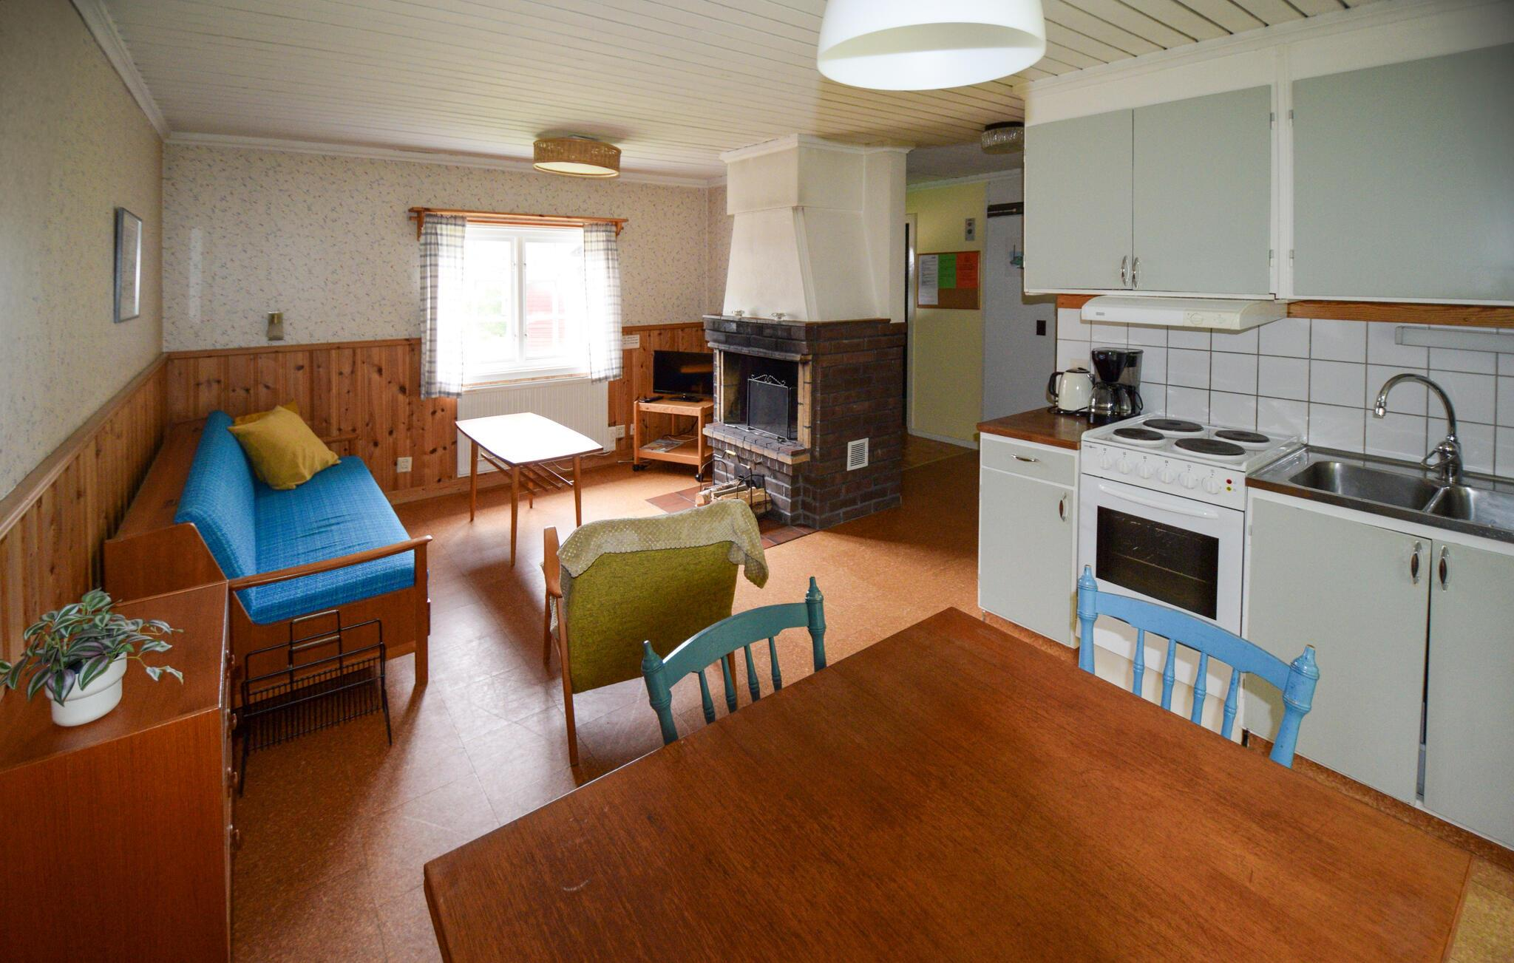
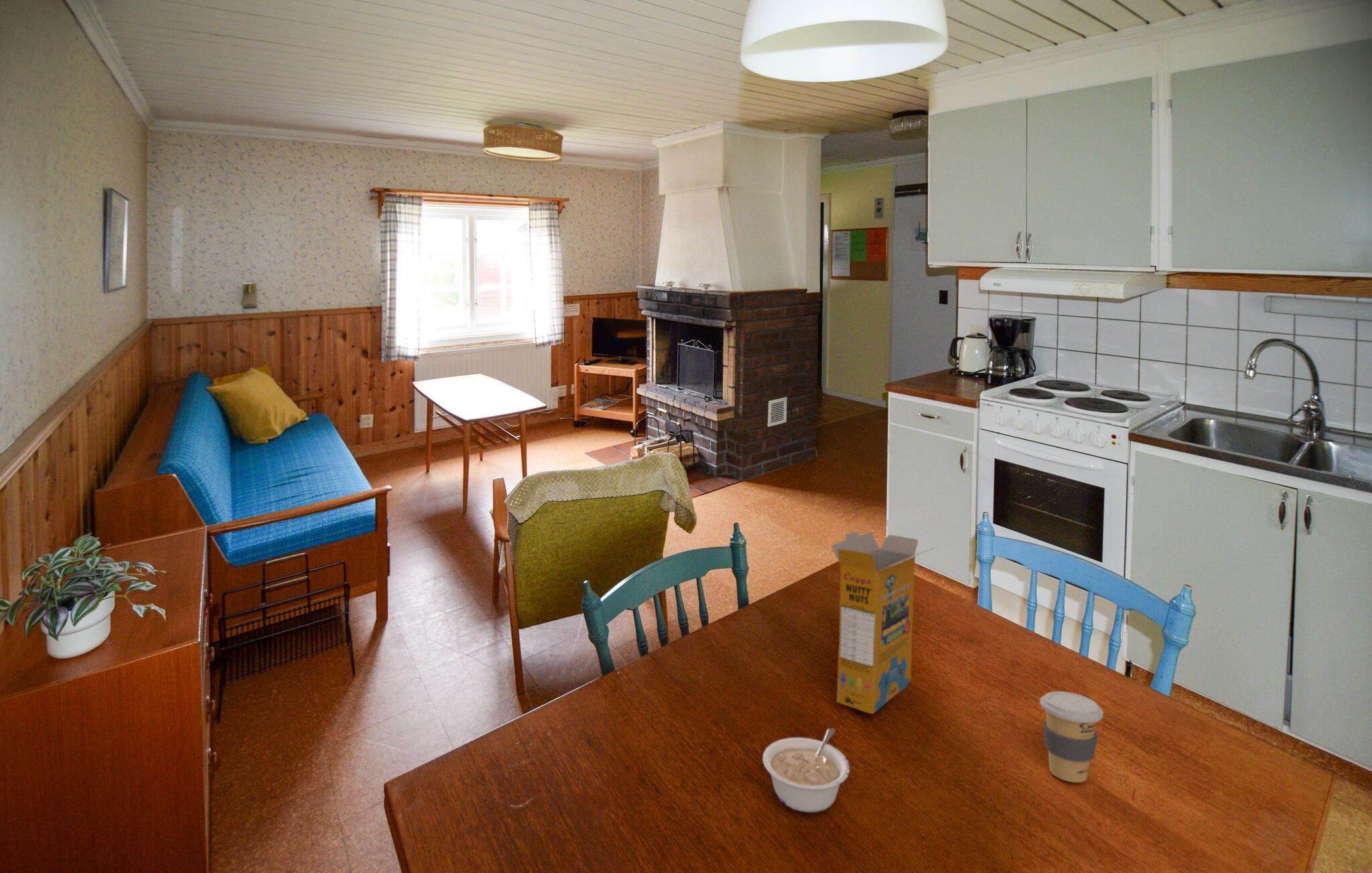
+ legume (805, 771)
+ cereal box (883, 616)
+ coffee cup (1069, 737)
